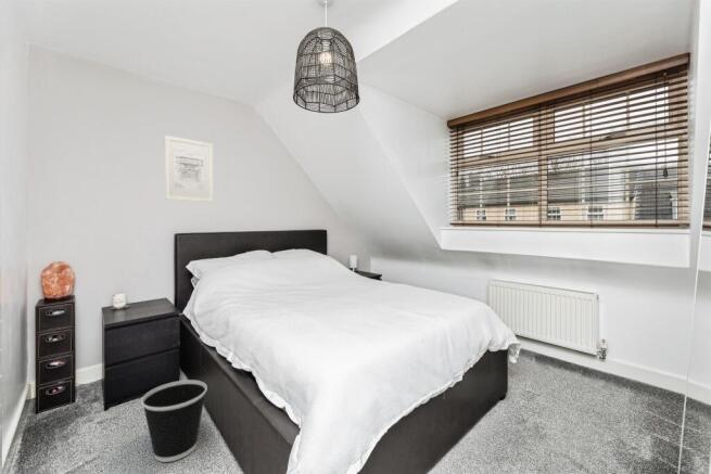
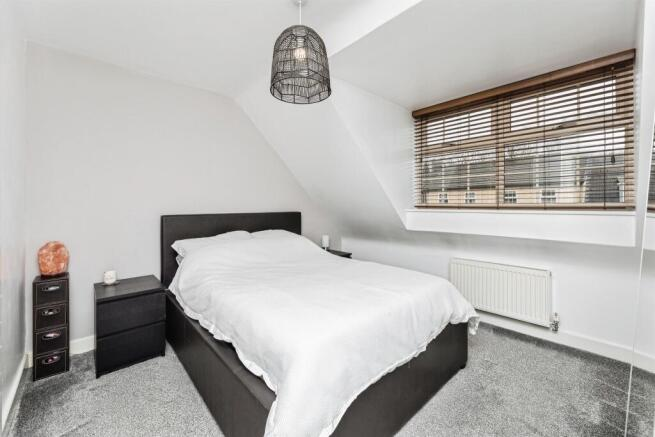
- wall art (190, 170)
- wastebasket (175, 421)
